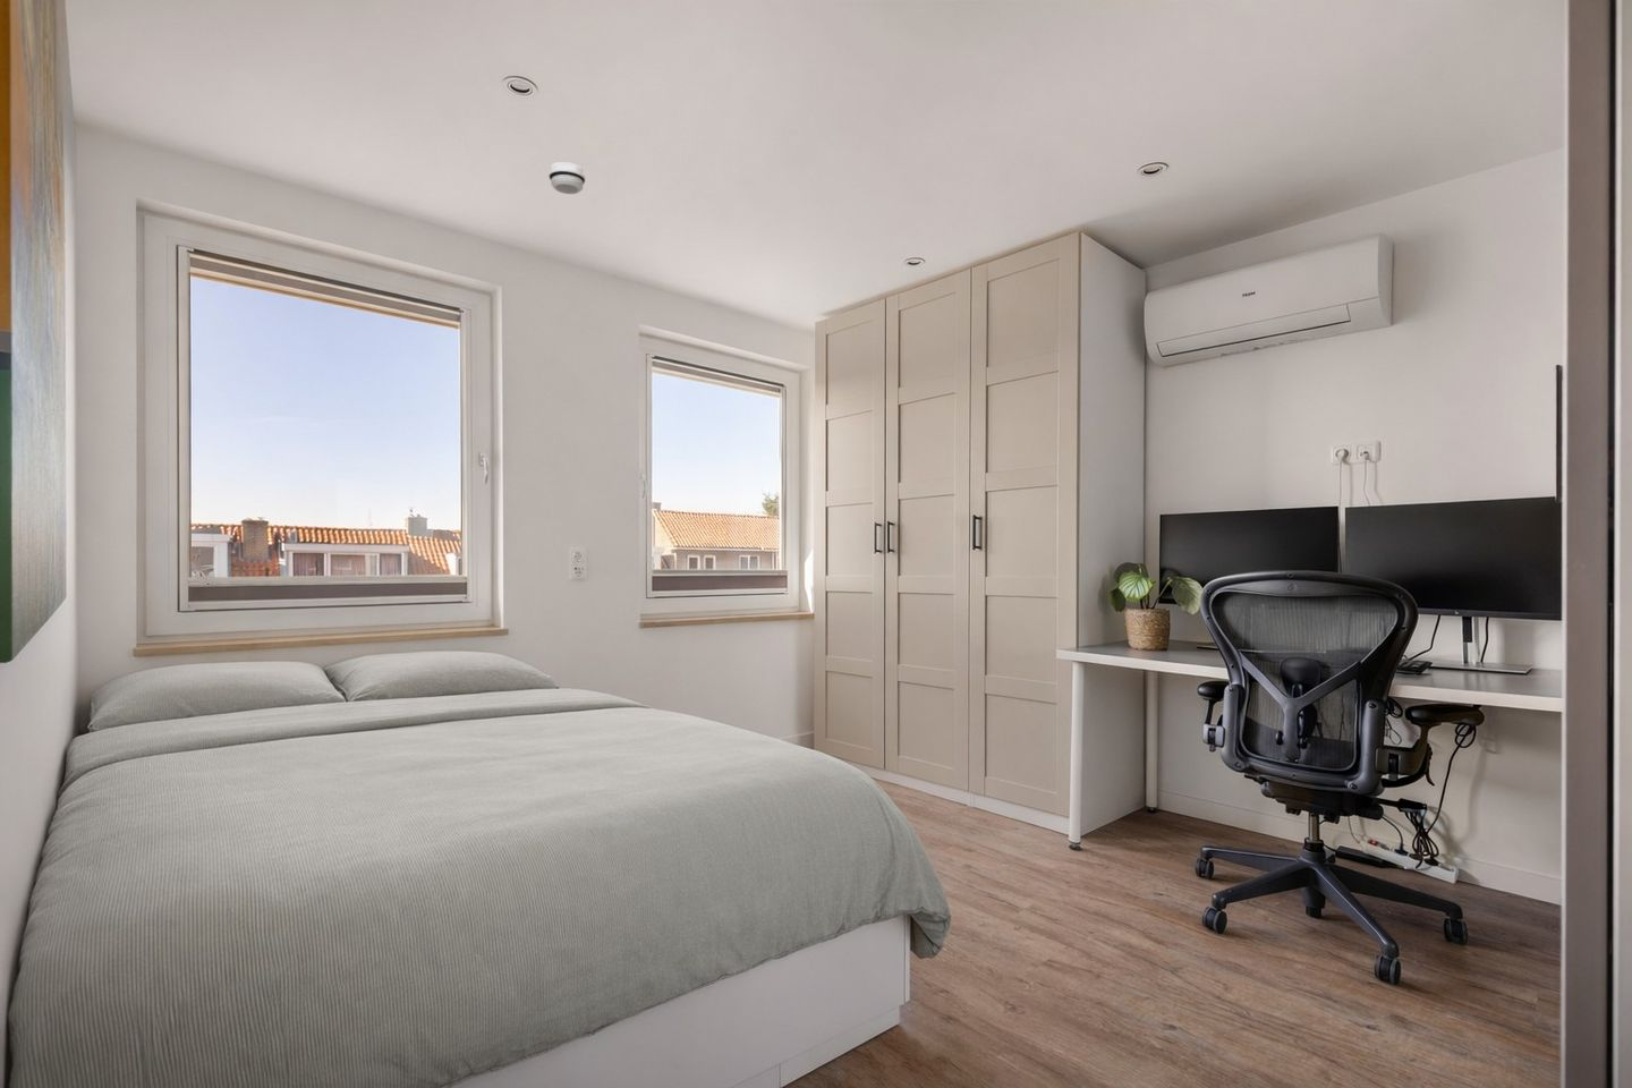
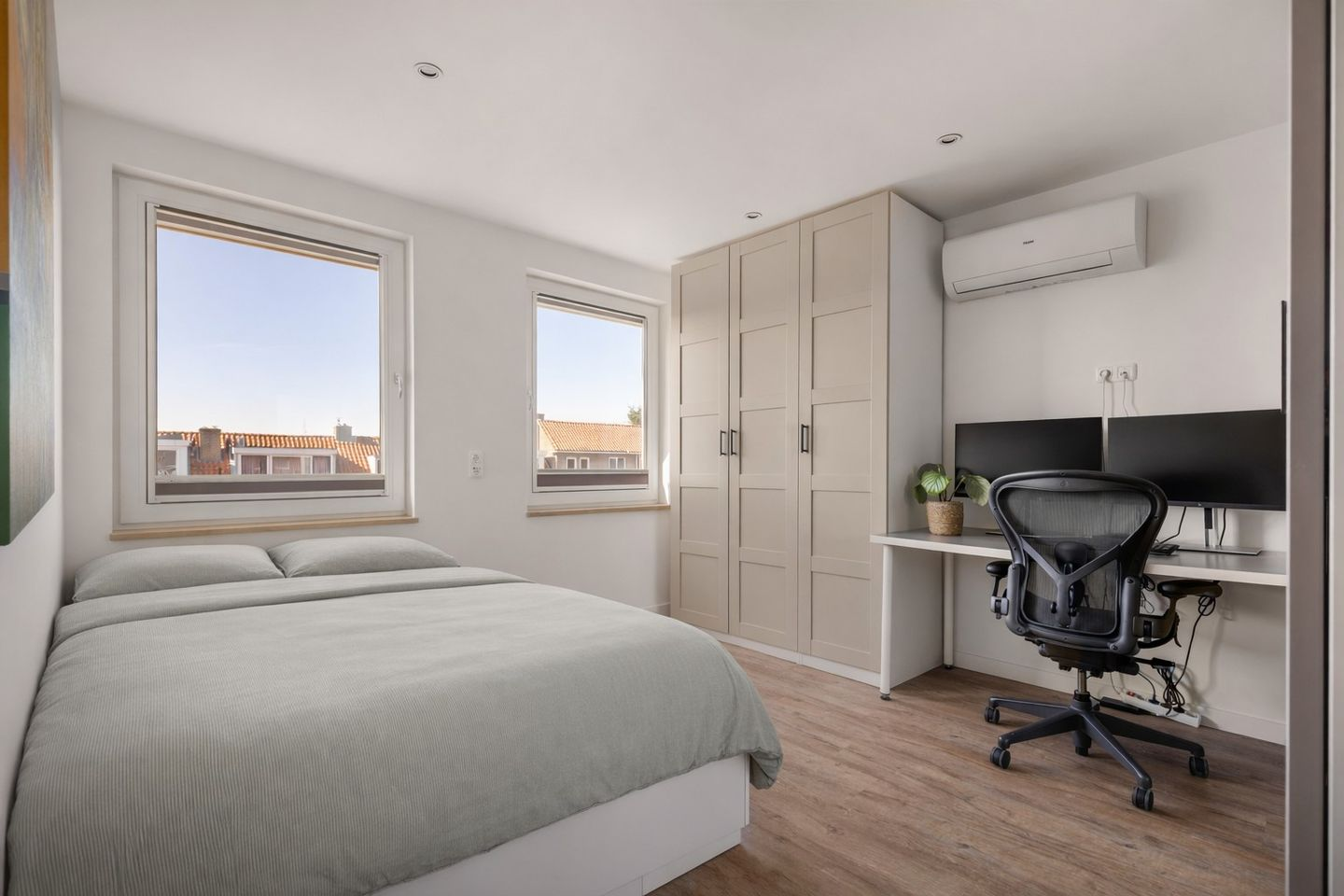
- smoke detector (567, 178)
